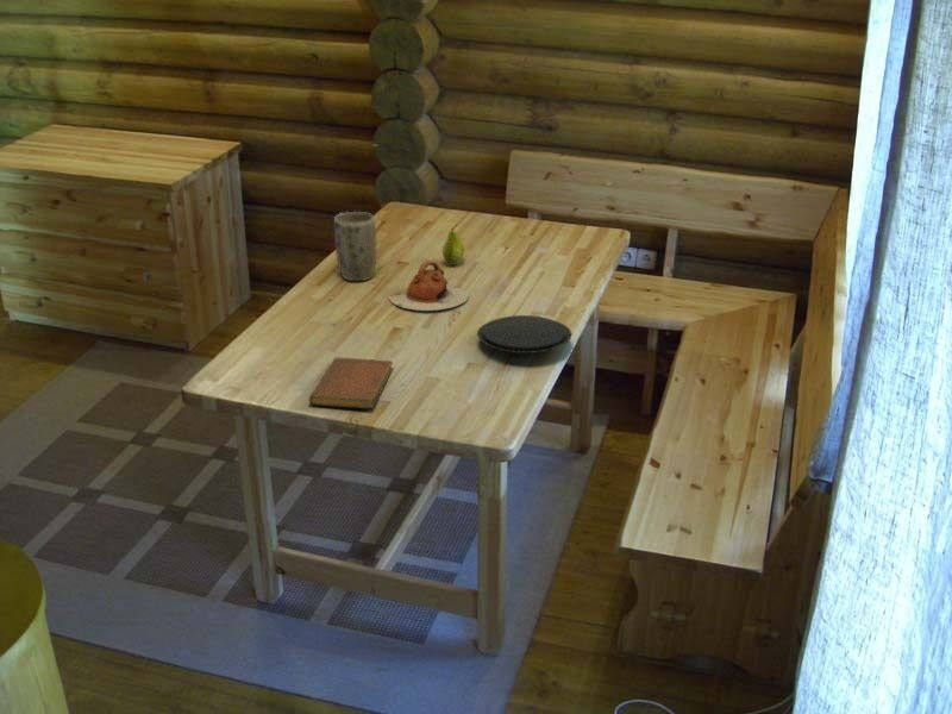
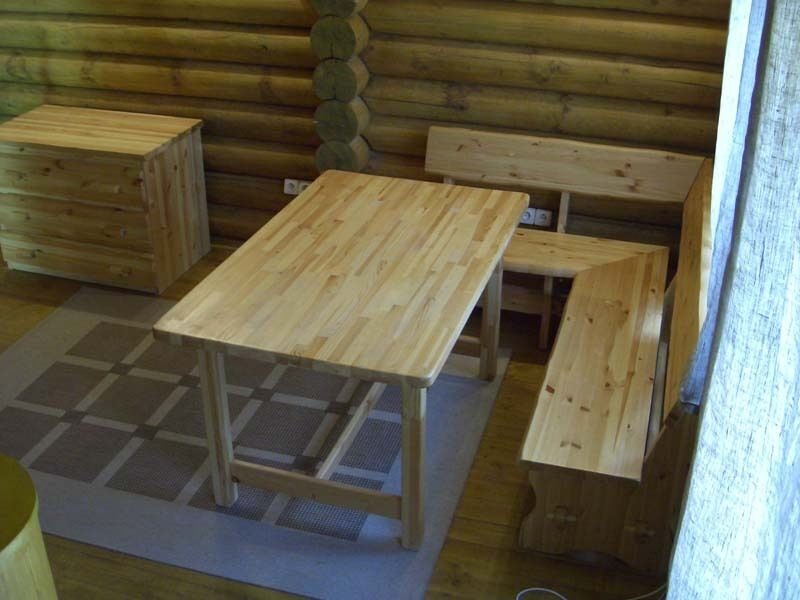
- plant pot (356, 246)
- plate (524, 338)
- fruit (453, 246)
- notebook (352, 381)
- teapot (428, 280)
